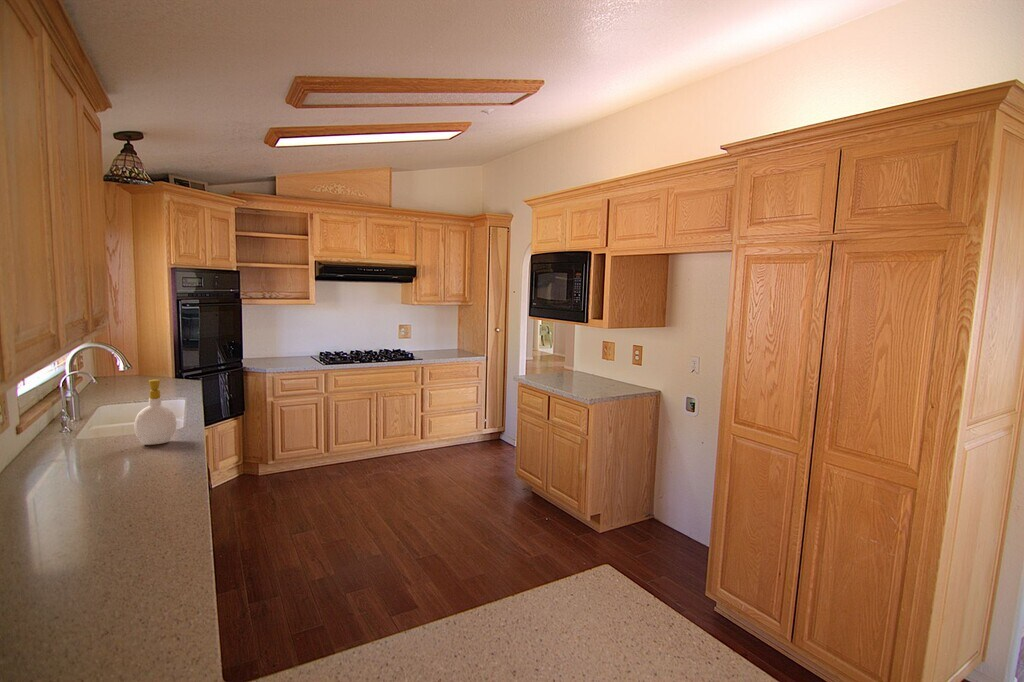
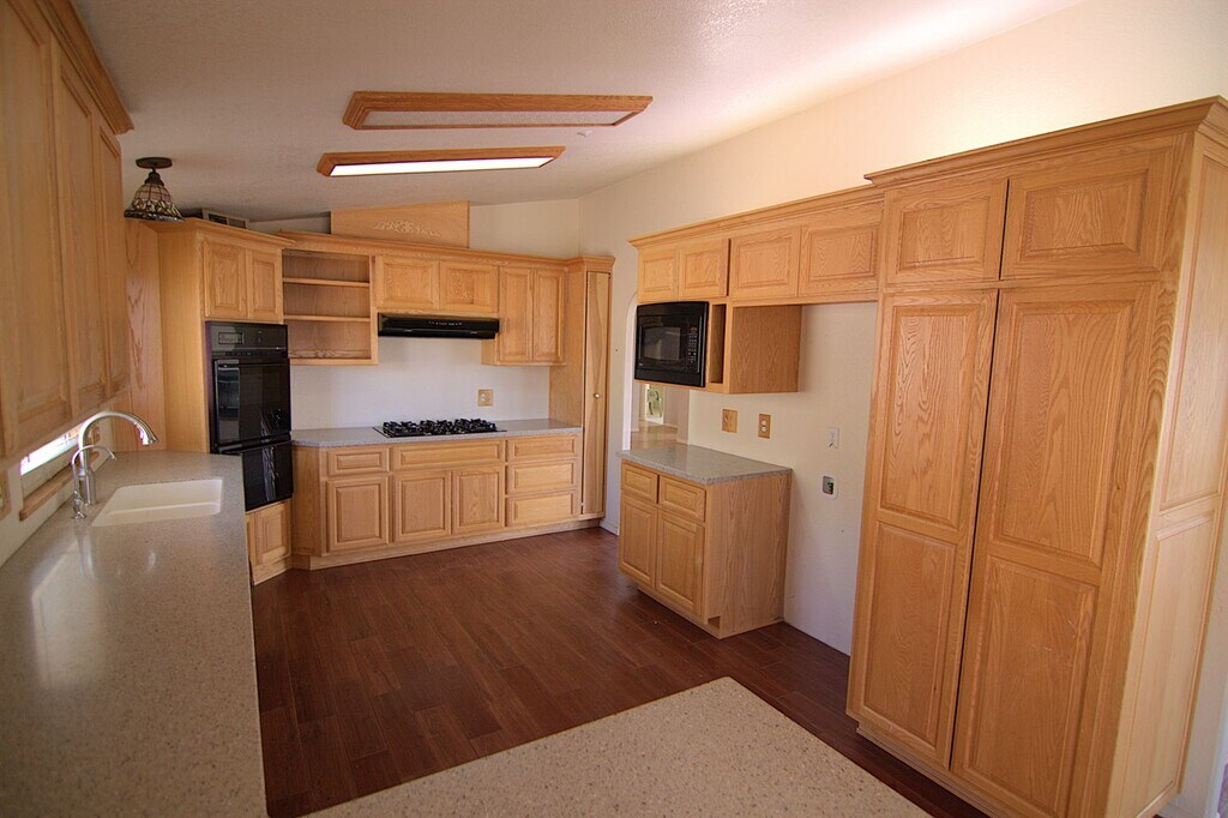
- soap bottle (155, 411)
